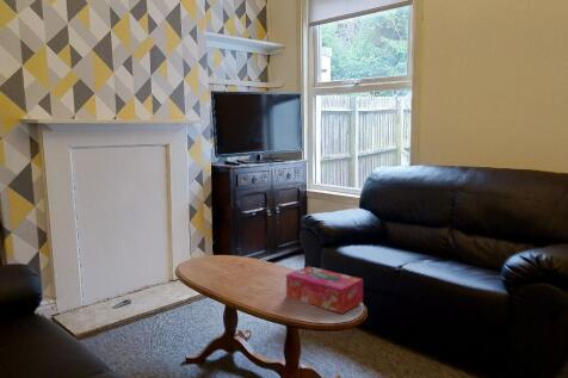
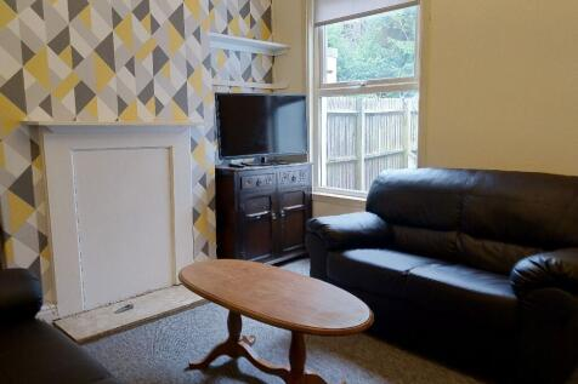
- tissue box (323, 287)
